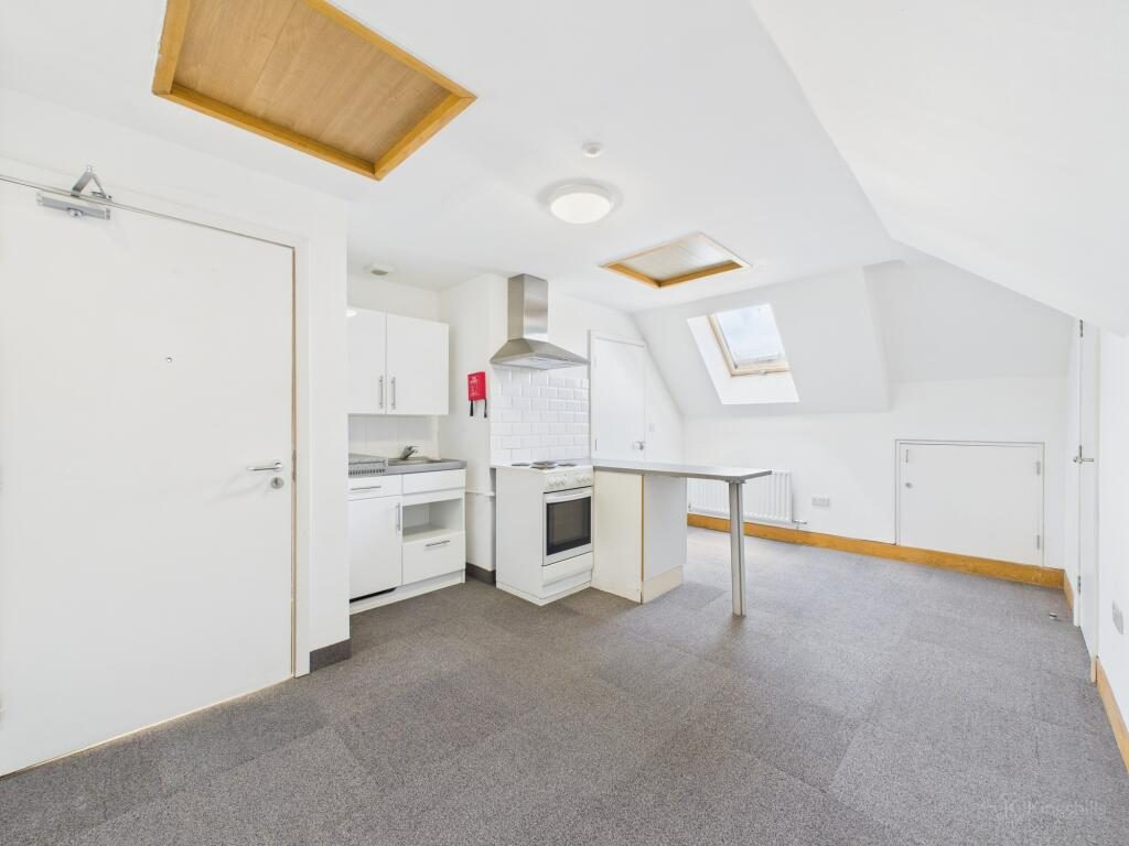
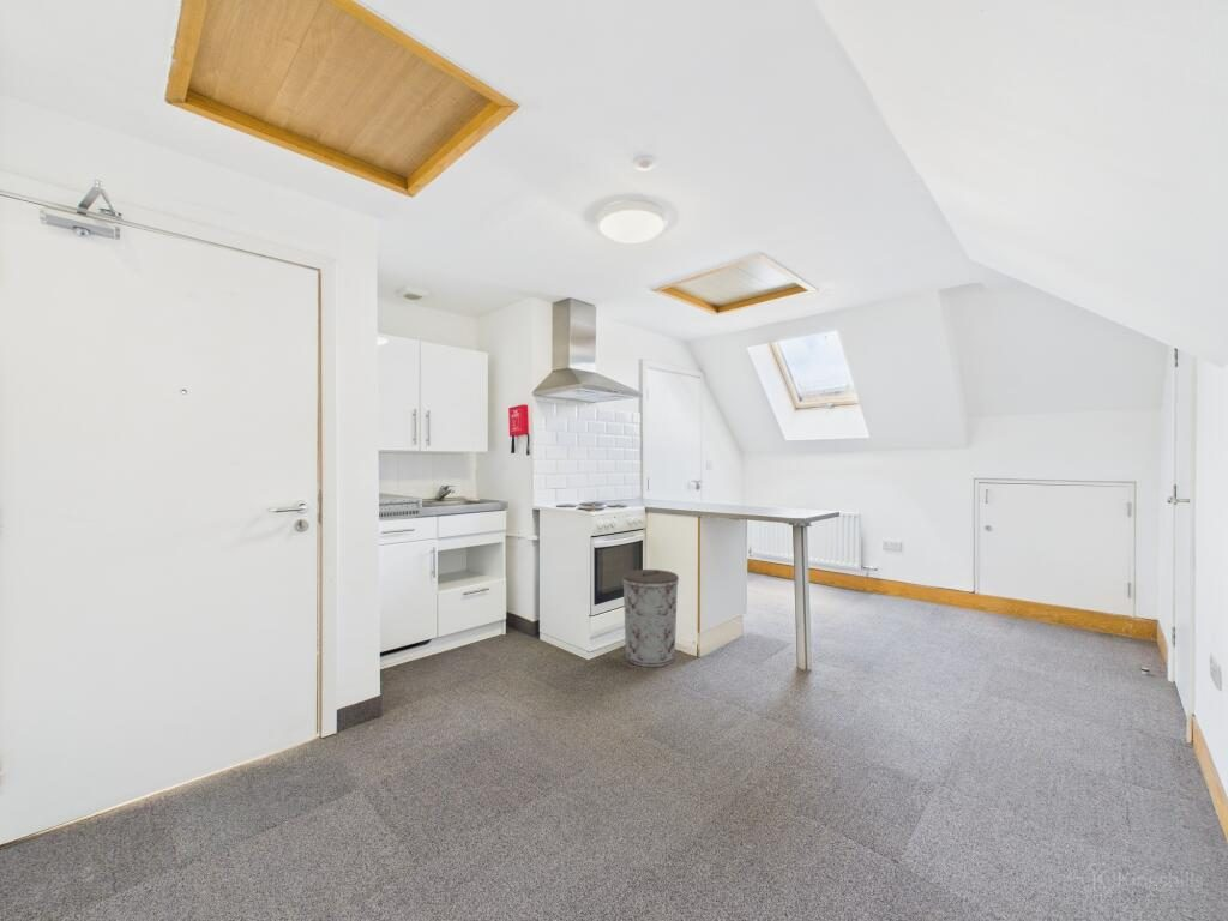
+ trash can (650, 614)
